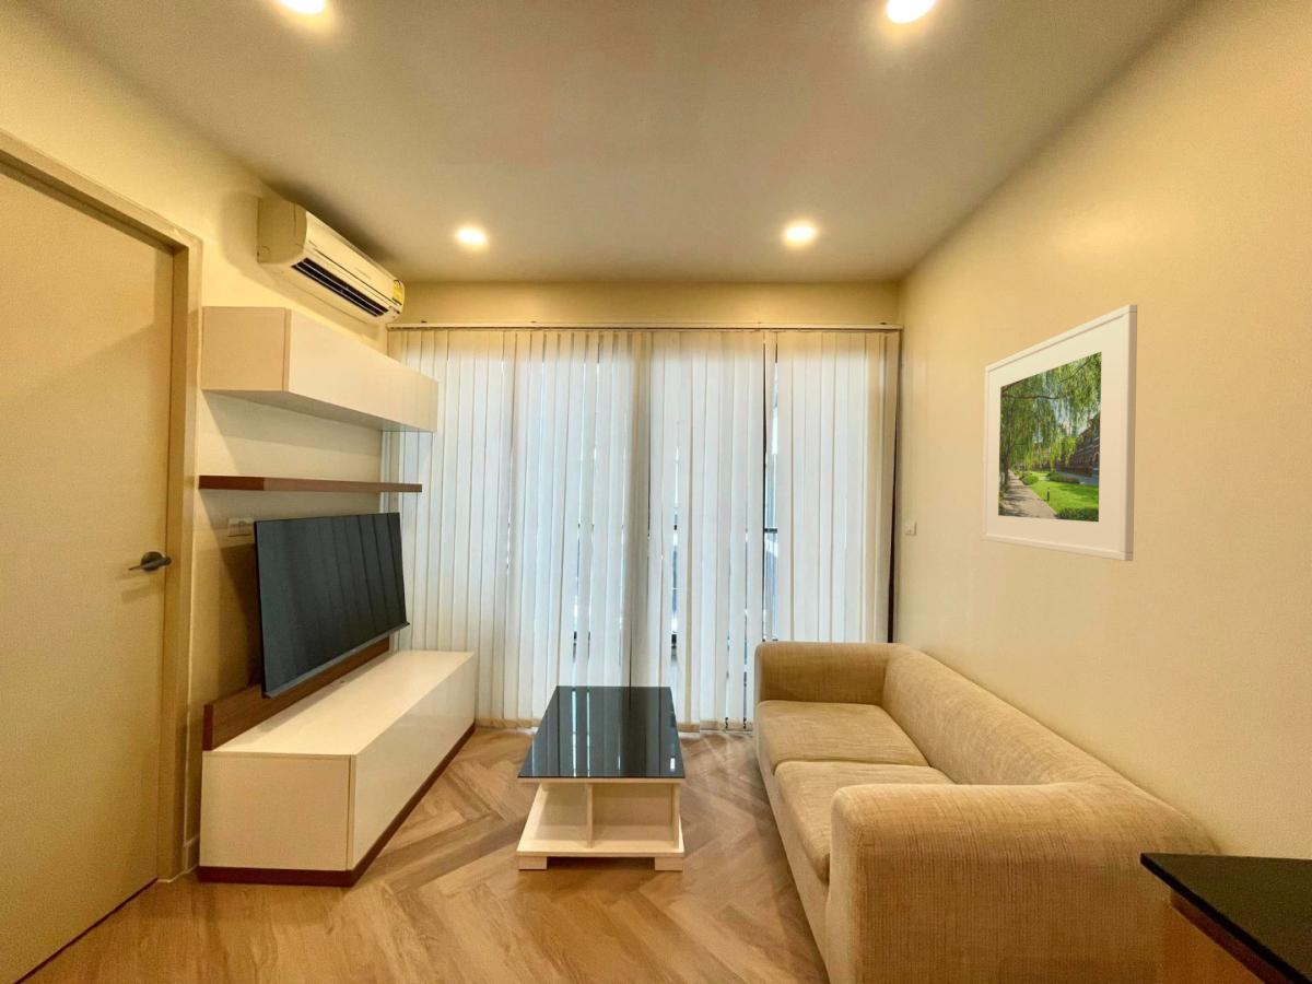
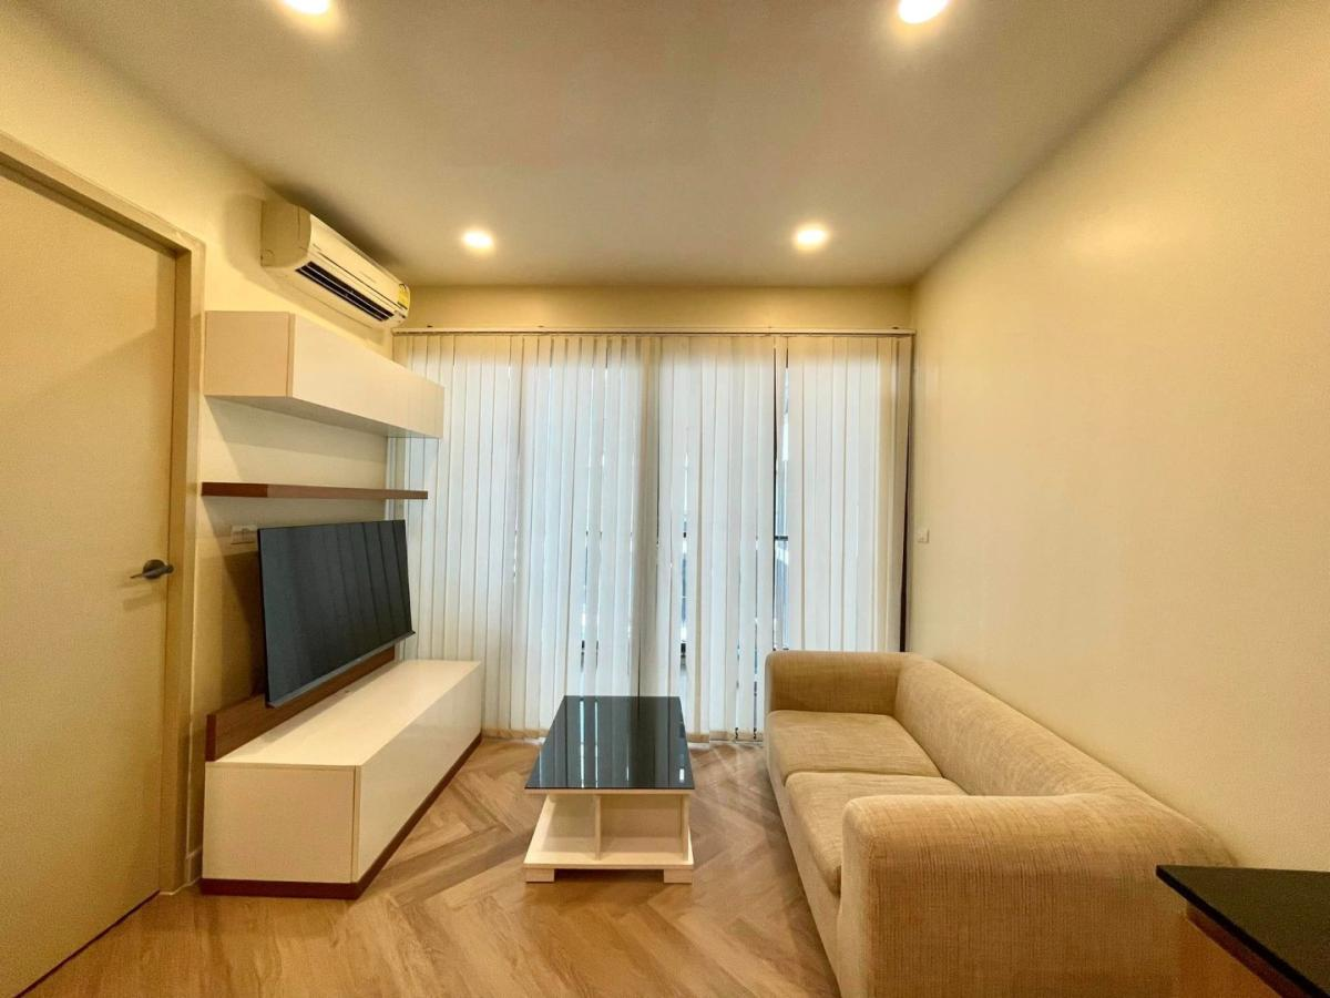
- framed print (1044, 444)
